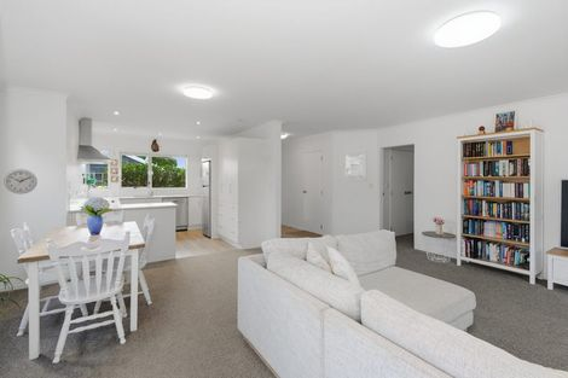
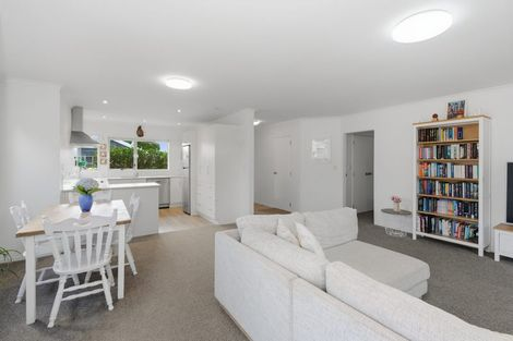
- wall clock (21, 181)
